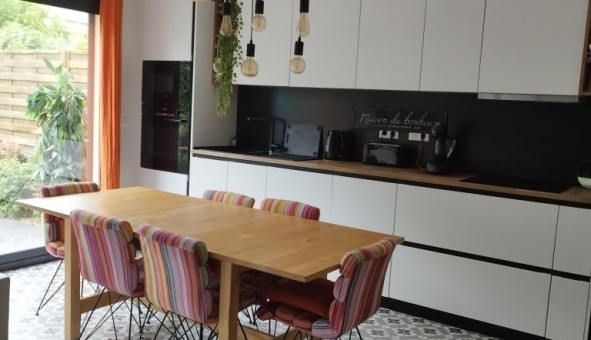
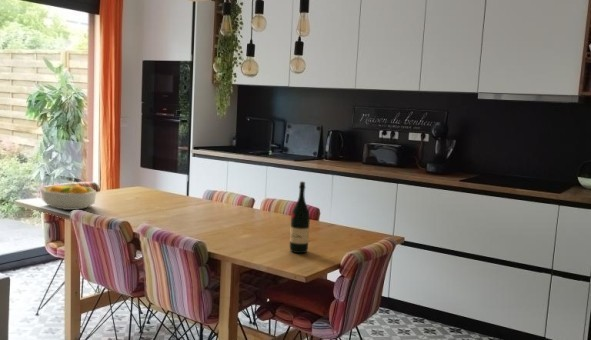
+ wine bottle (300, 216)
+ fruit bowl (68, 193)
